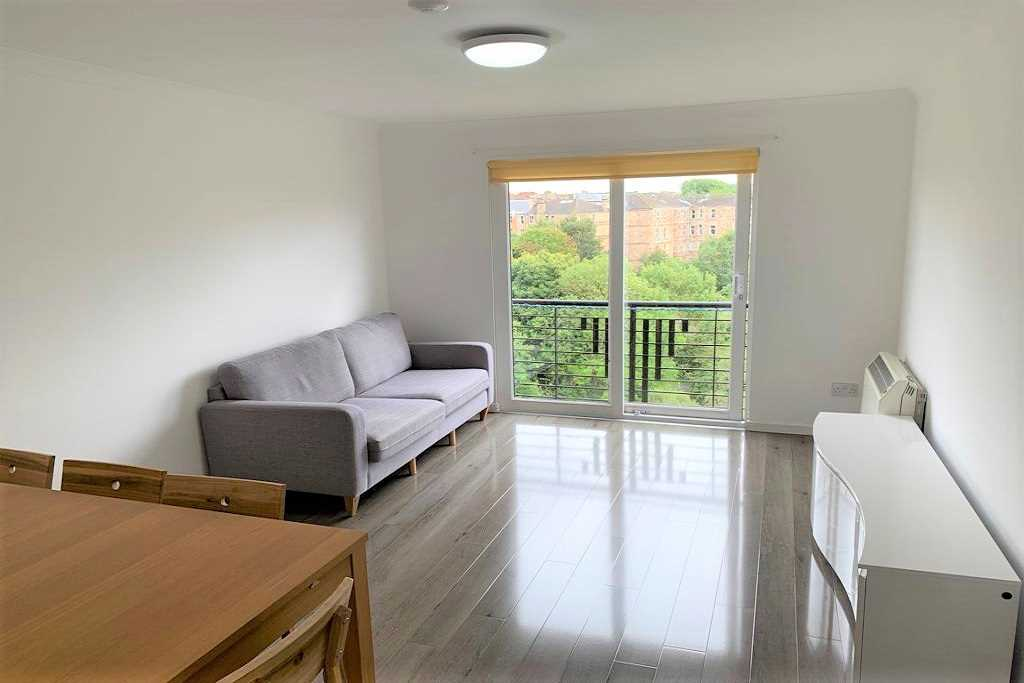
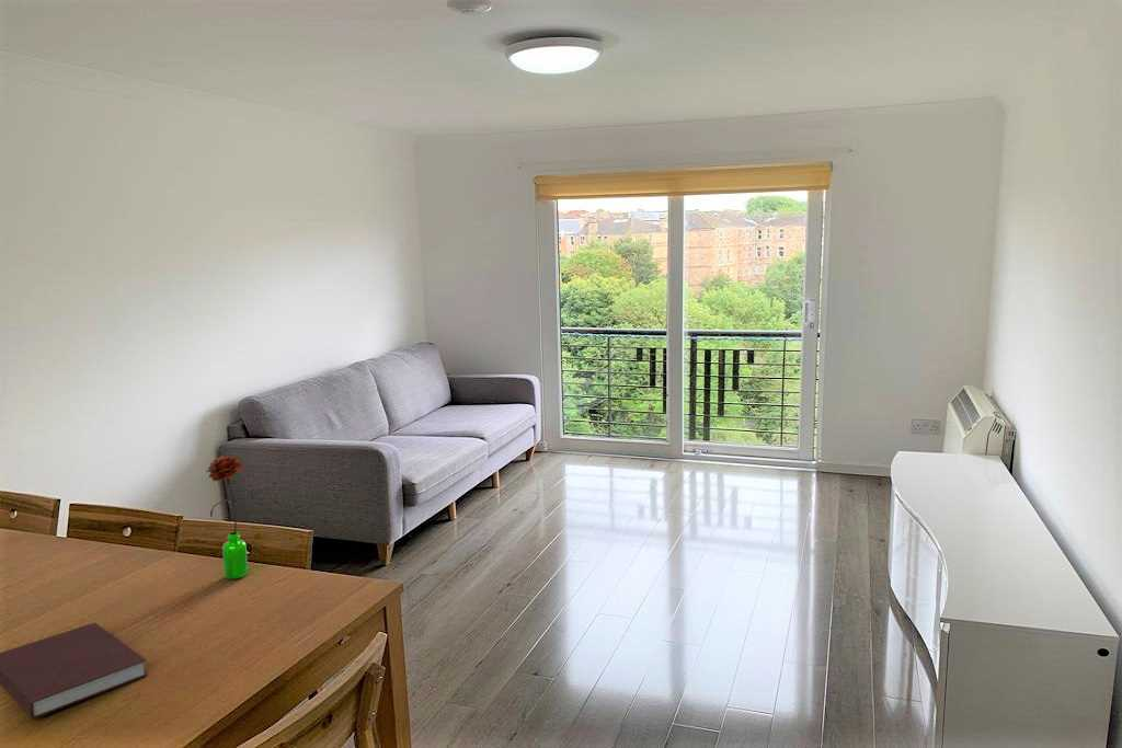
+ flower (234, 515)
+ notebook (66, 666)
